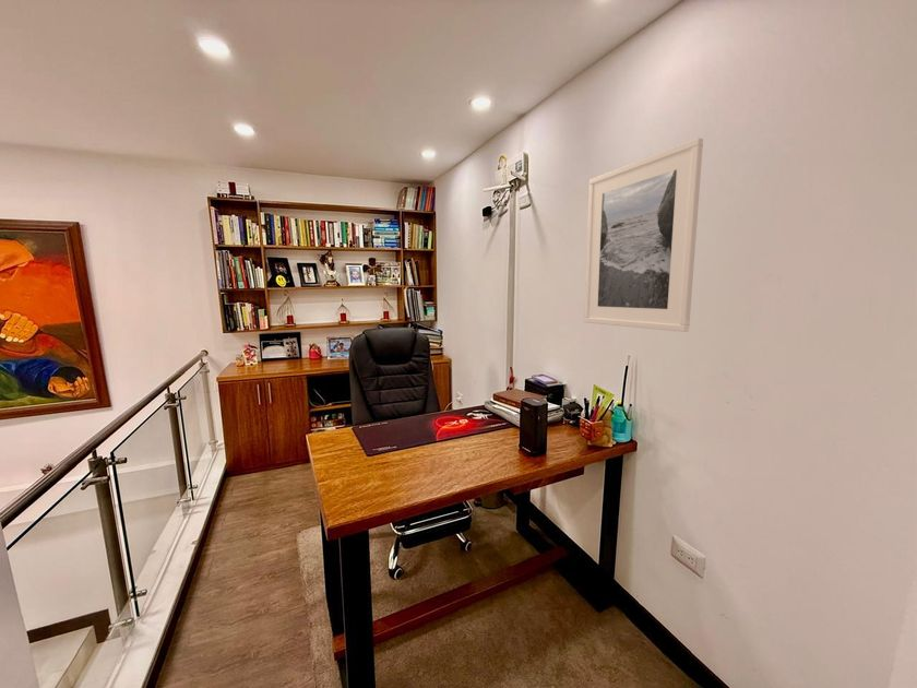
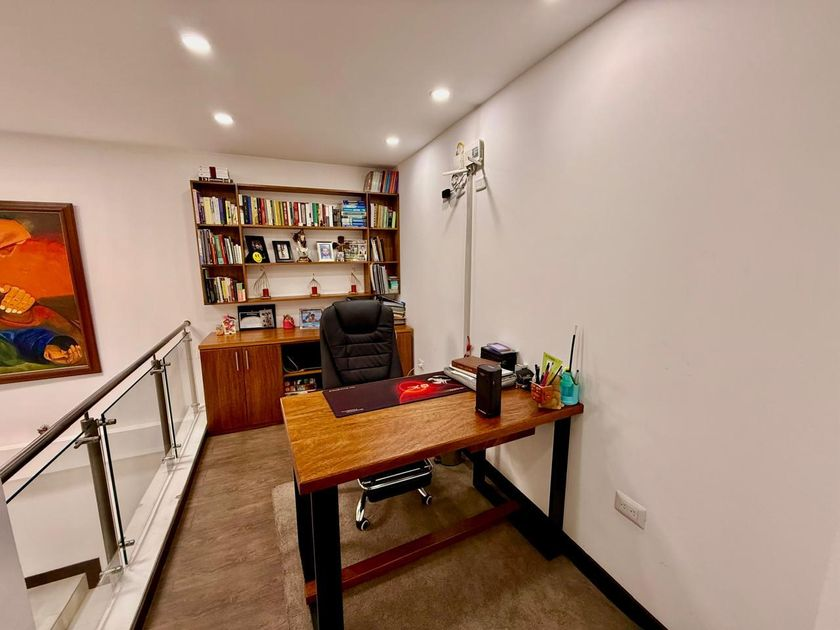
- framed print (633, 246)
